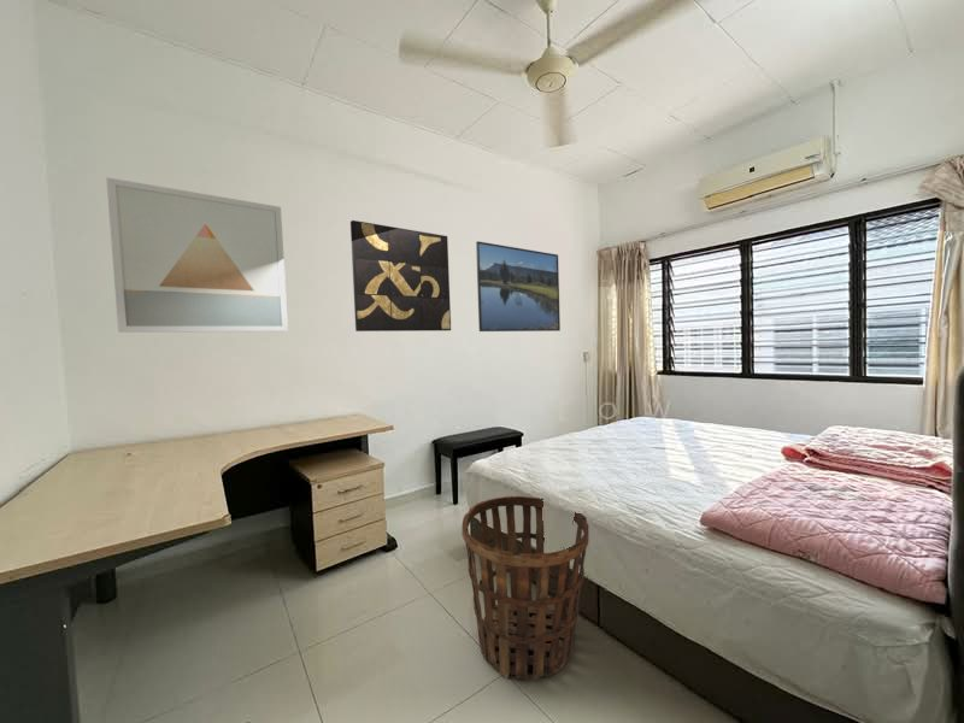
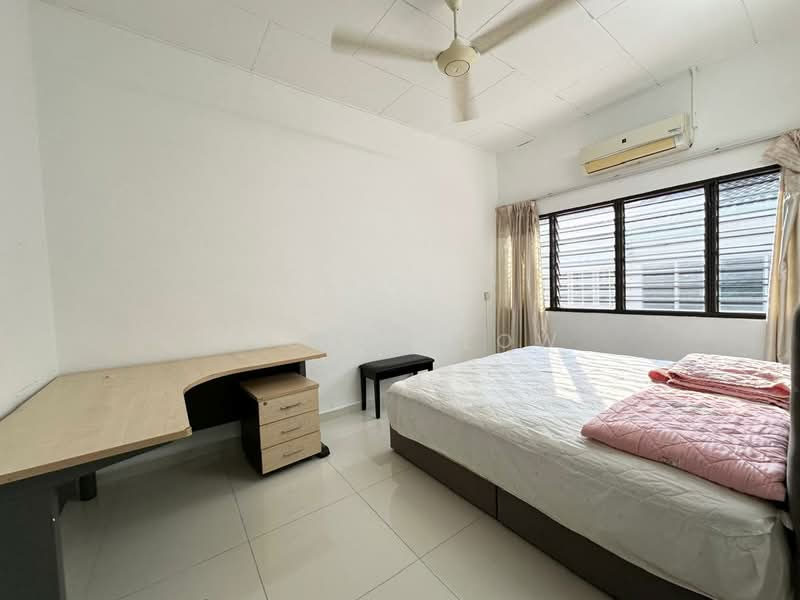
- wall art (404, 280)
- wall art (207, 264)
- basket (525, 578)
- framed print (521, 289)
